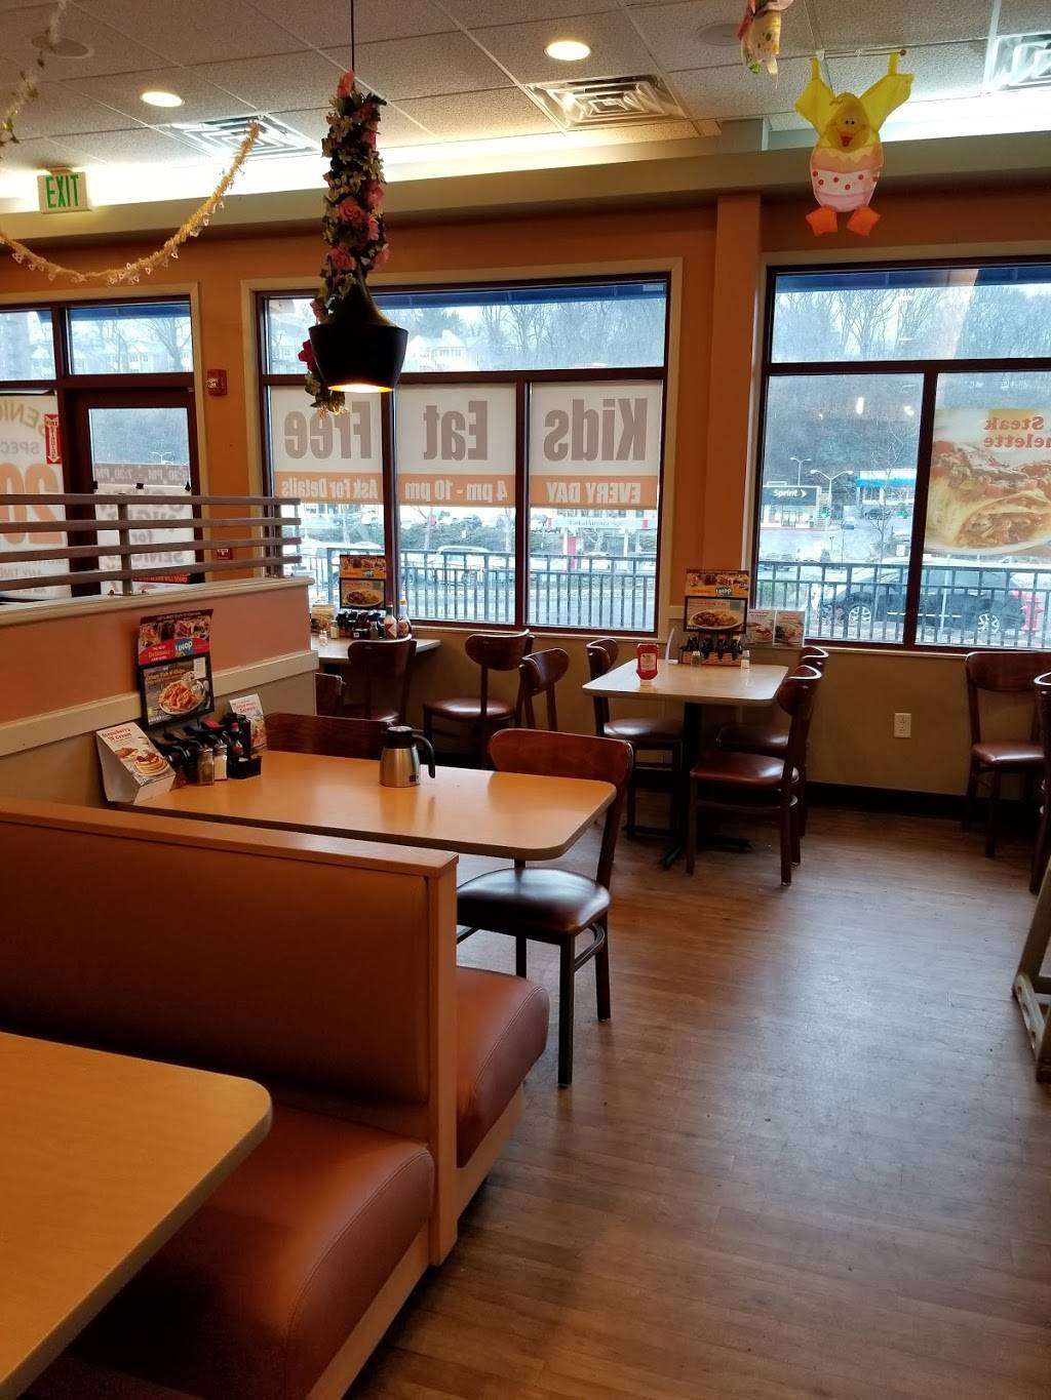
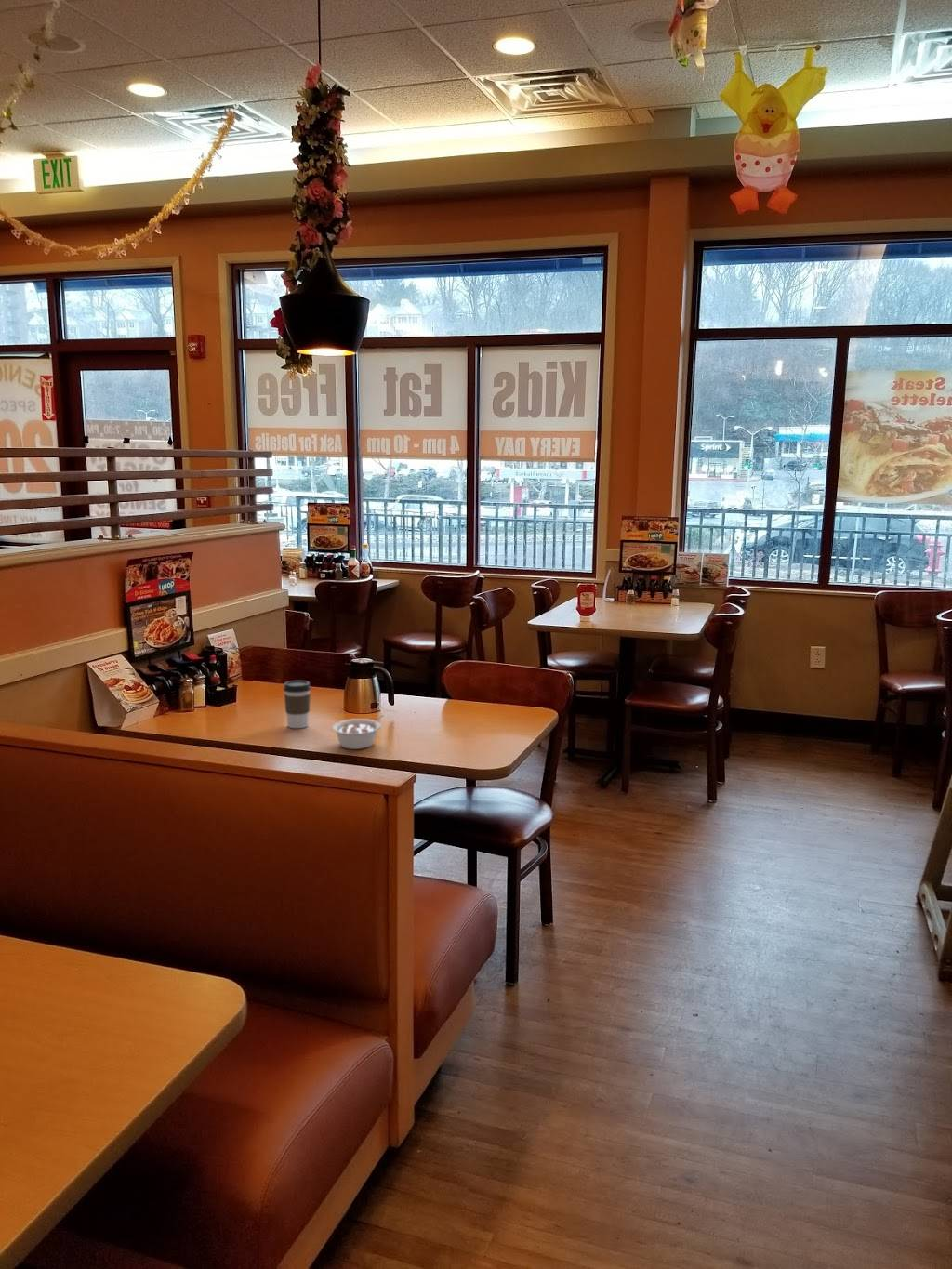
+ coffee cup (297, 704)
+ legume (357, 732)
